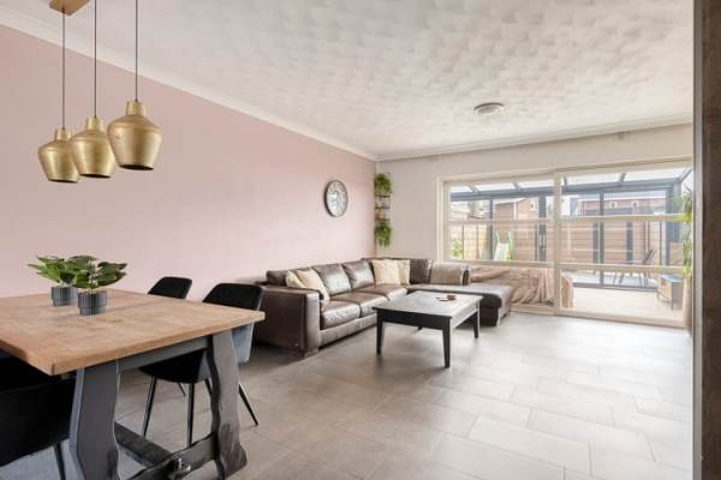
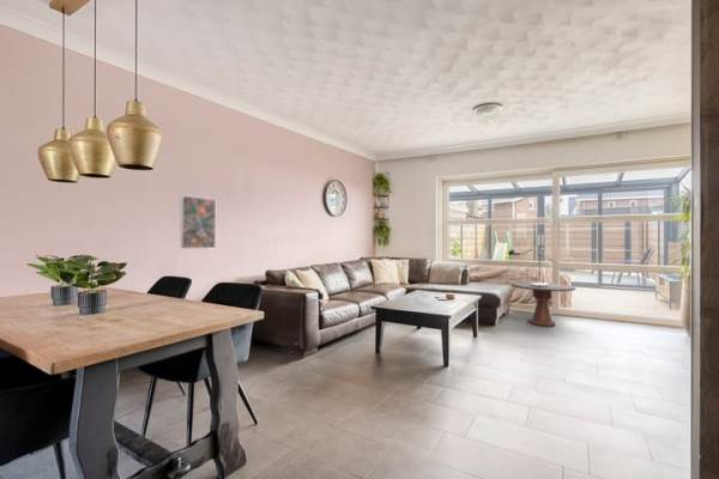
+ side table (542, 304)
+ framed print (198, 223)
+ lamp (539, 266)
